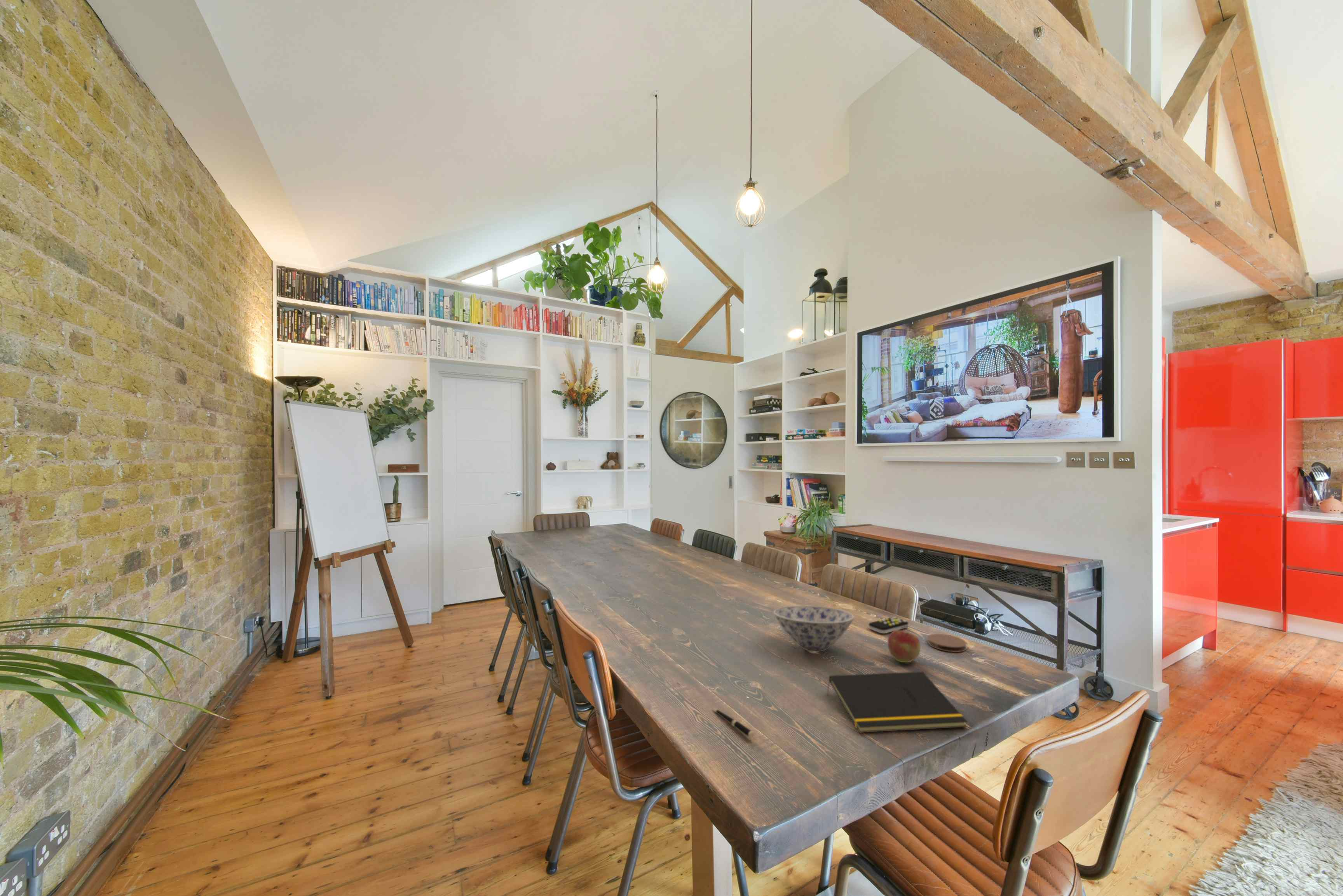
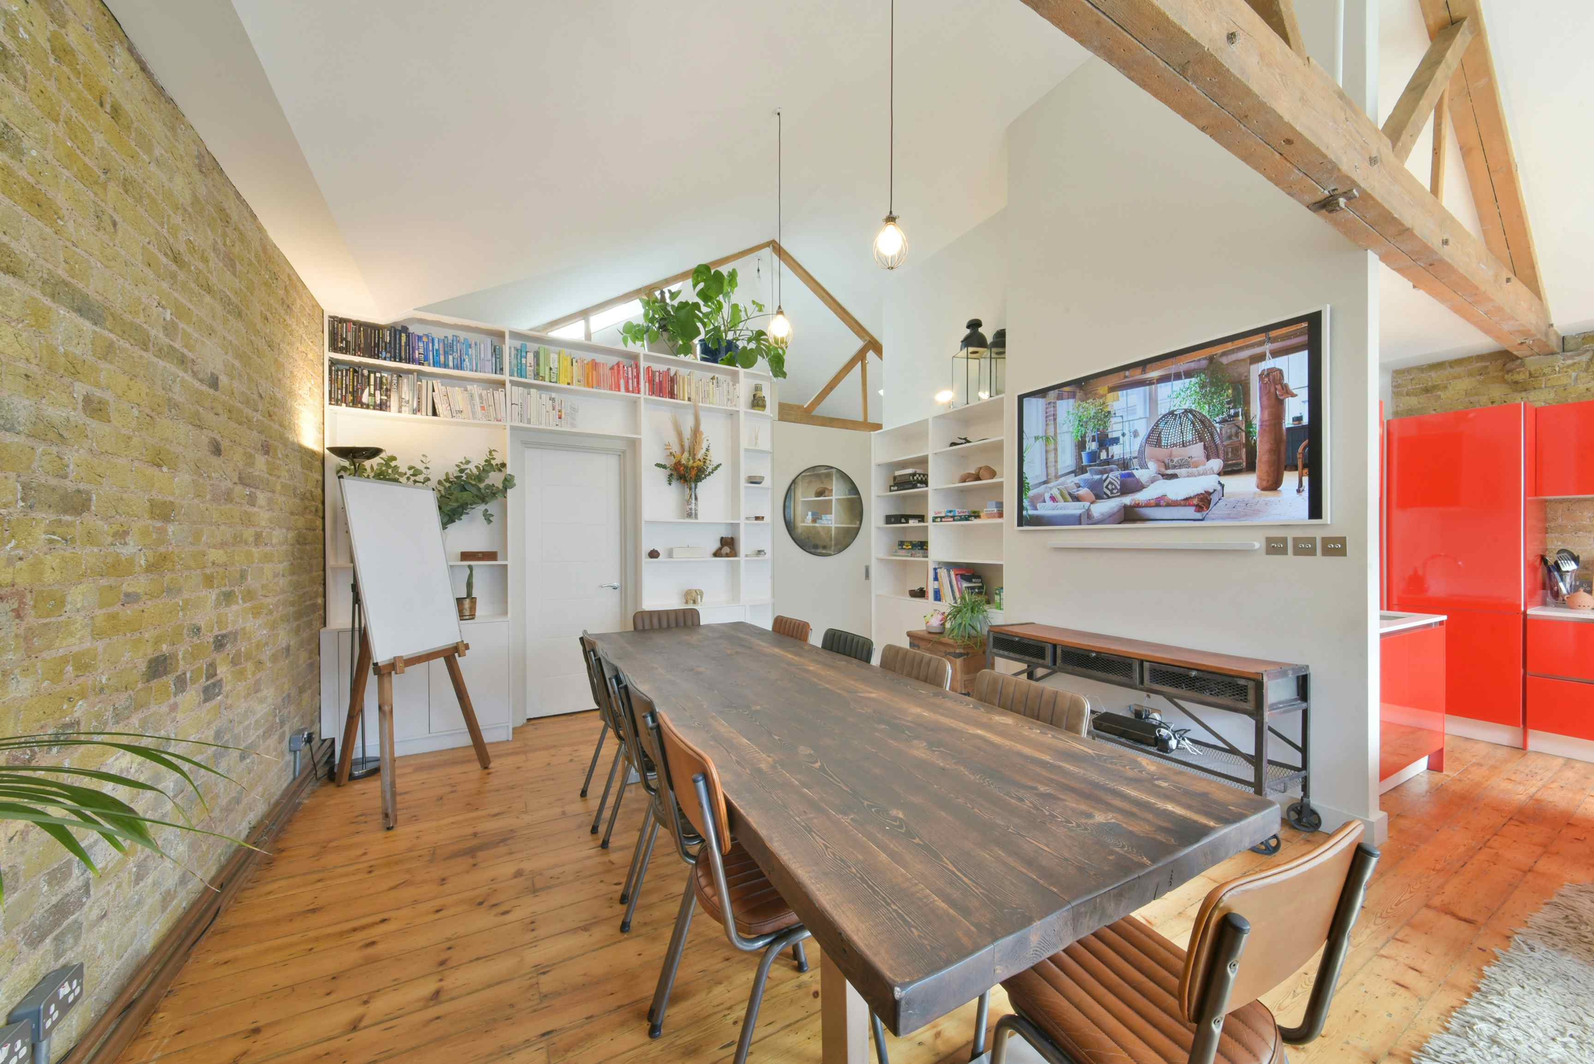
- fruit (904, 645)
- notepad (893, 699)
- coaster (947, 642)
- pen (731, 720)
- remote control (888, 625)
- bowl (813, 629)
